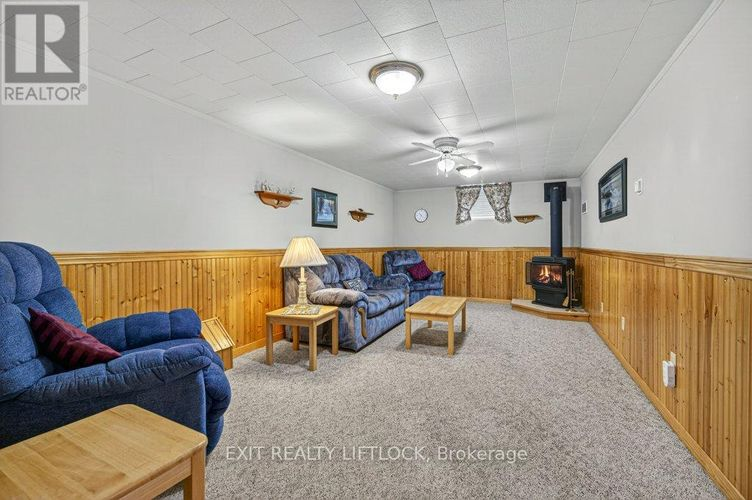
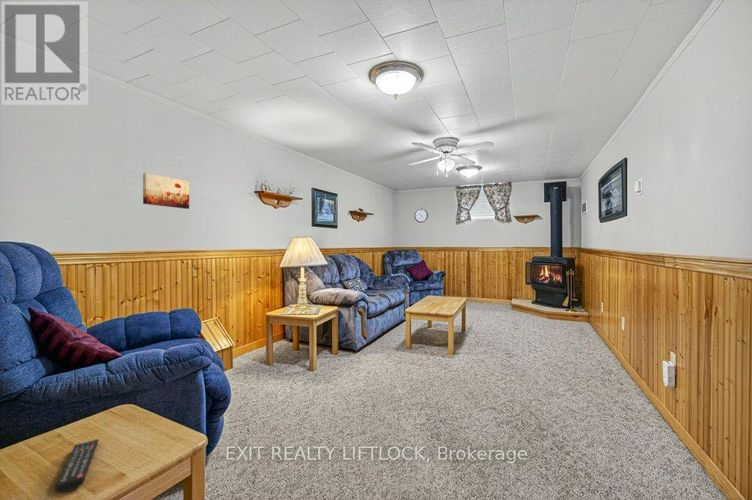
+ remote control (79, 462)
+ wall art (167, 191)
